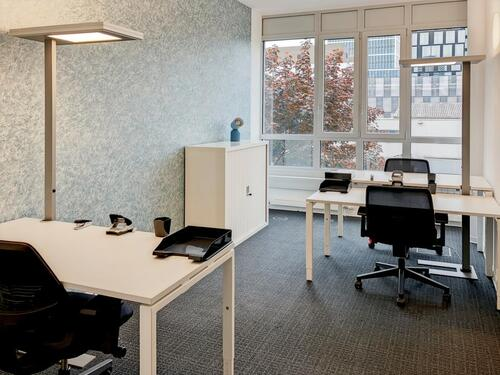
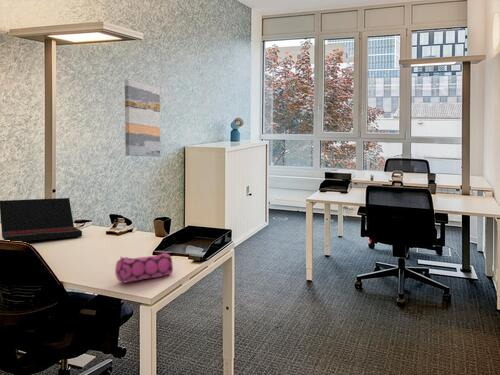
+ pencil case (145, 266)
+ wall art (143, 120)
+ laptop (40, 218)
